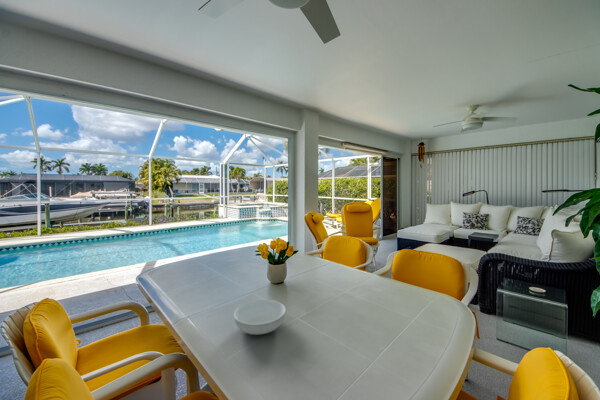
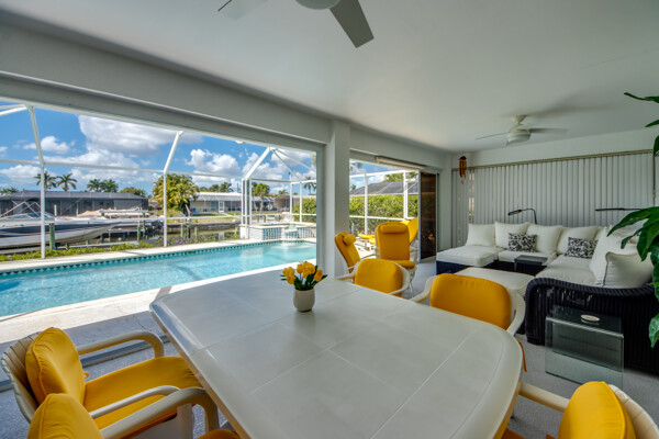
- serving bowl (260, 318)
